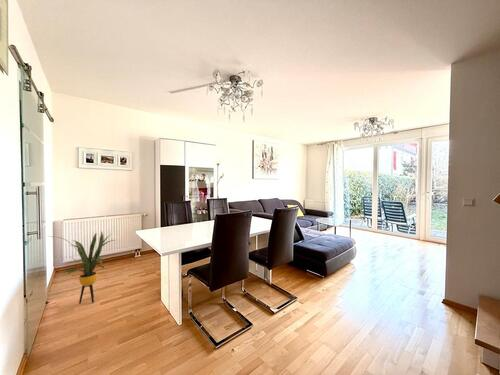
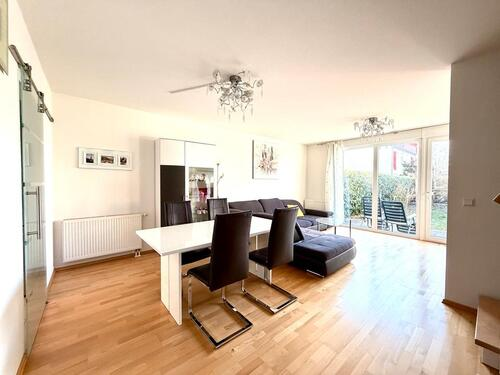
- house plant (84, 266)
